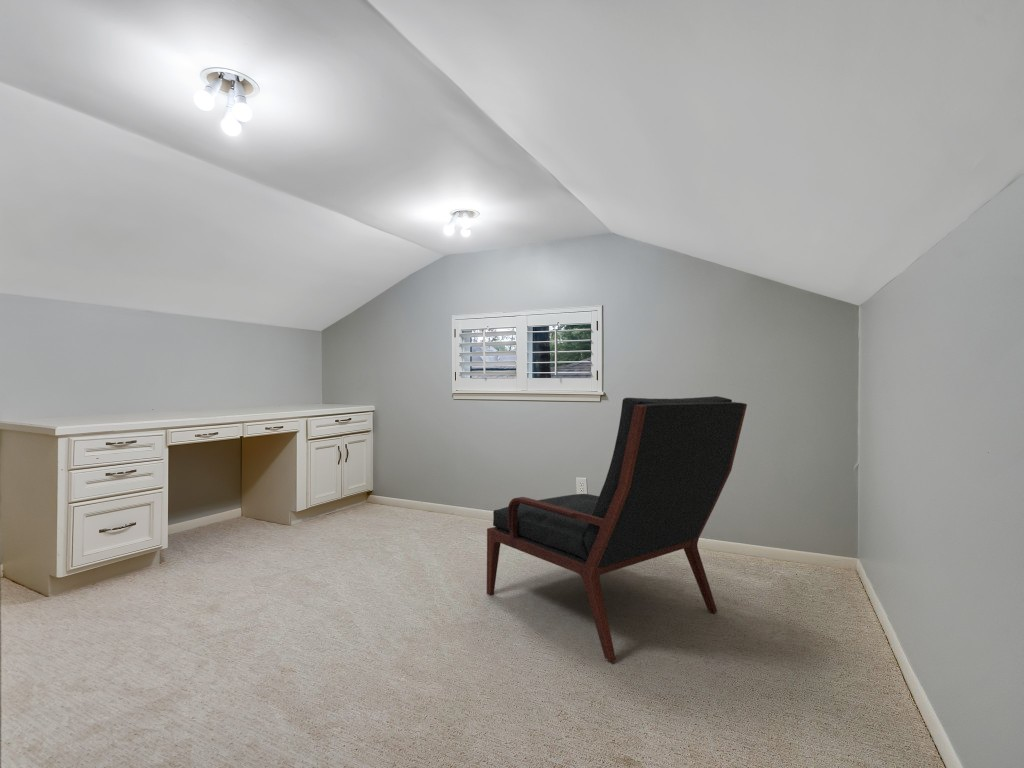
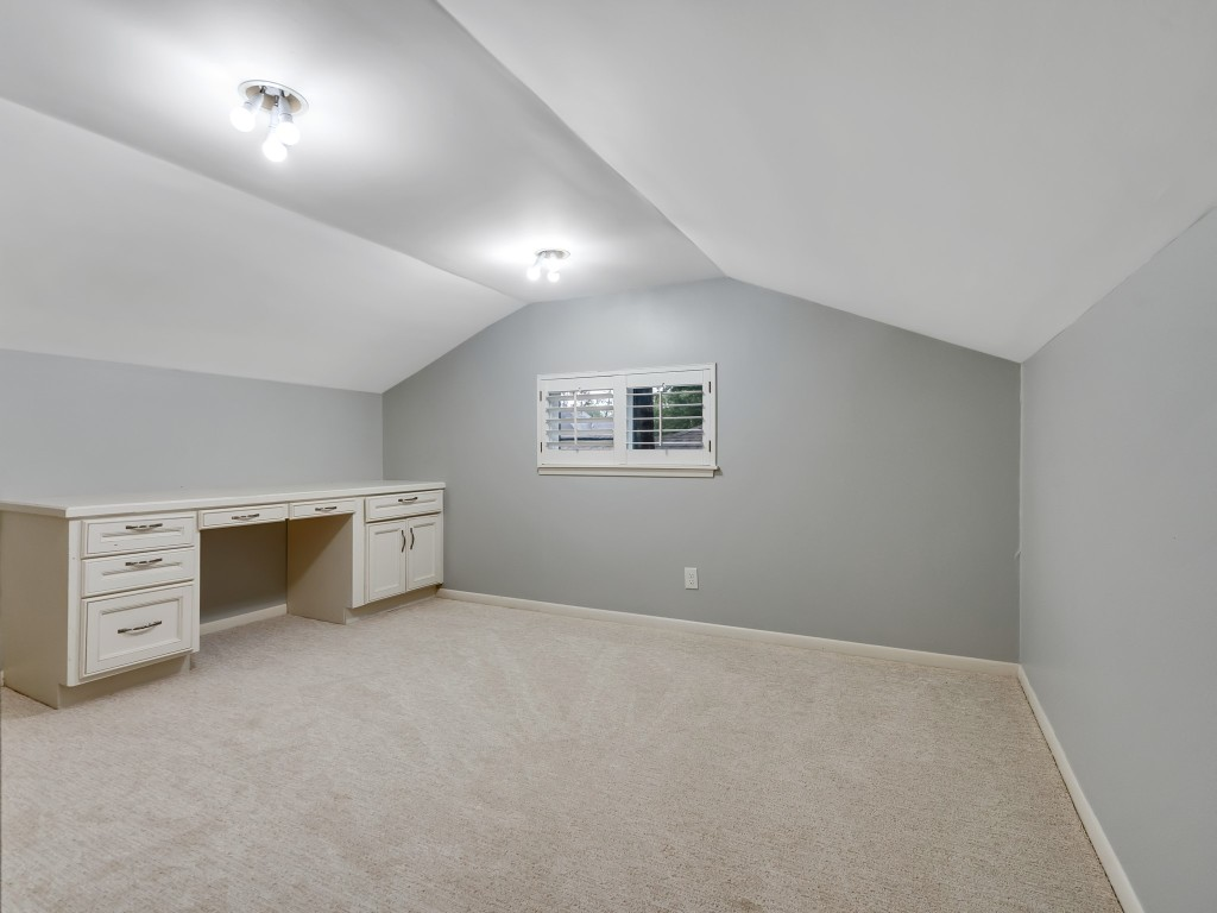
- armchair (608, 501)
